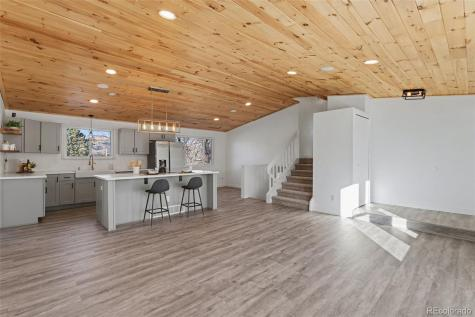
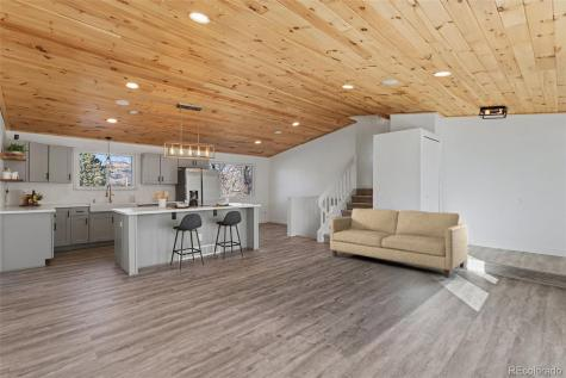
+ sofa (393, 235)
